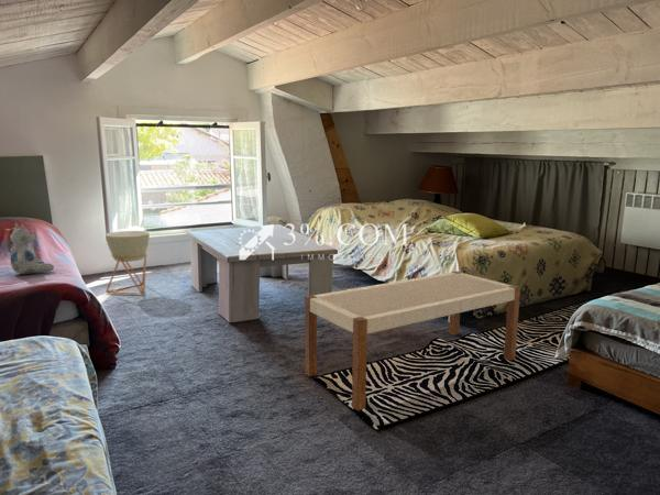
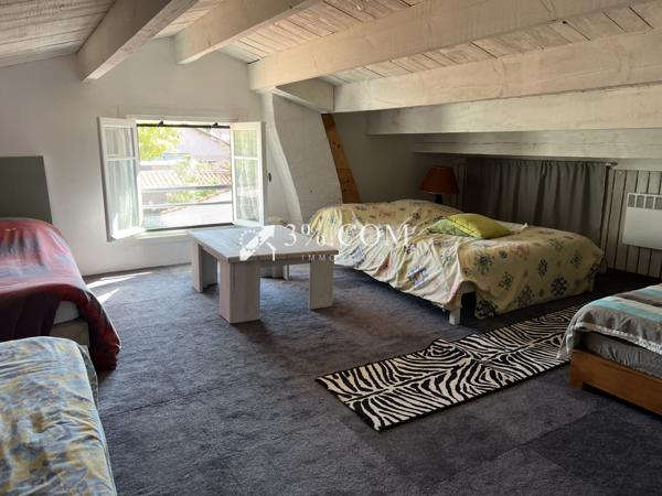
- bench (415, 322)
- planter (129, 261)
- polar bear (30, 248)
